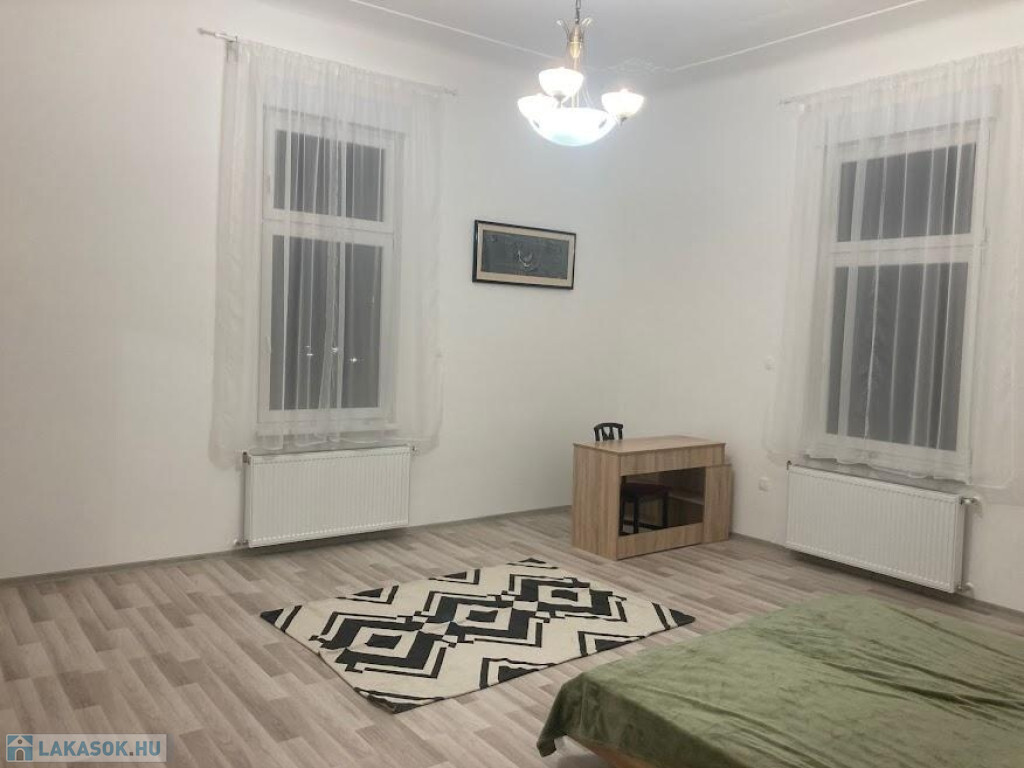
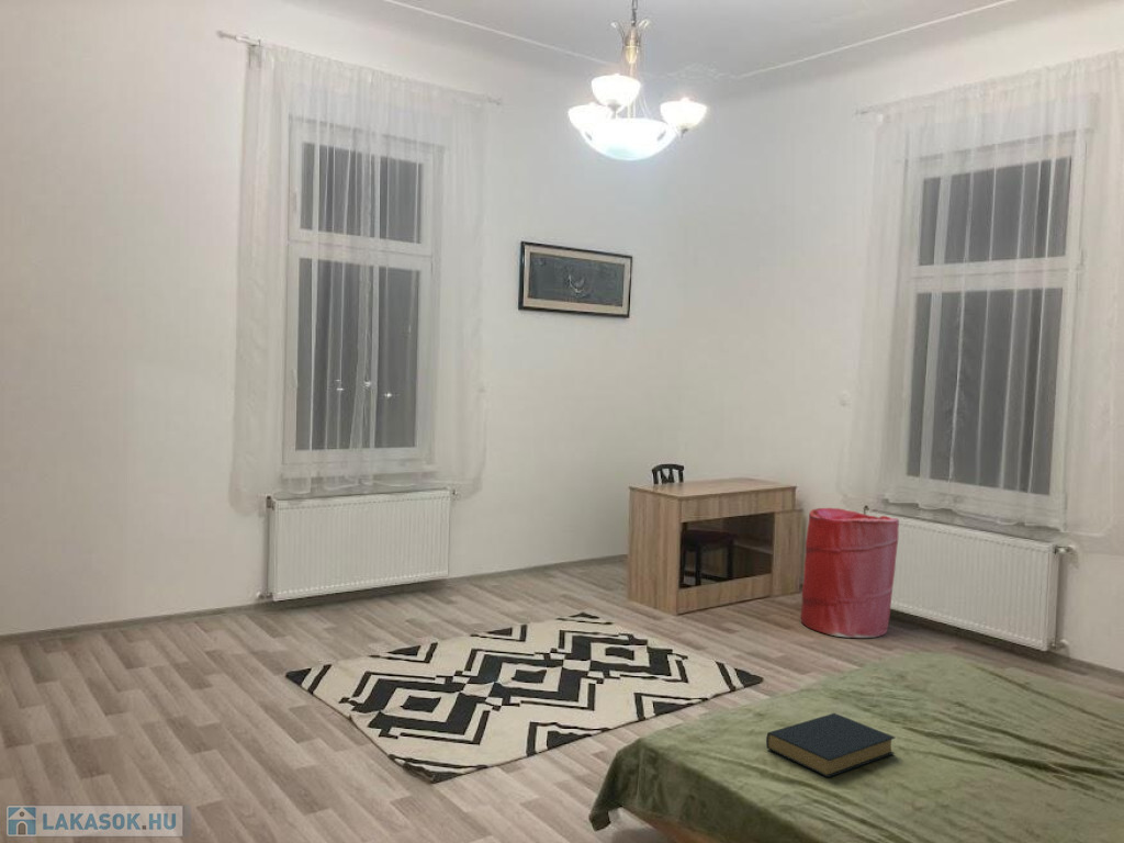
+ laundry hamper (848, 569)
+ hardback book (830, 742)
